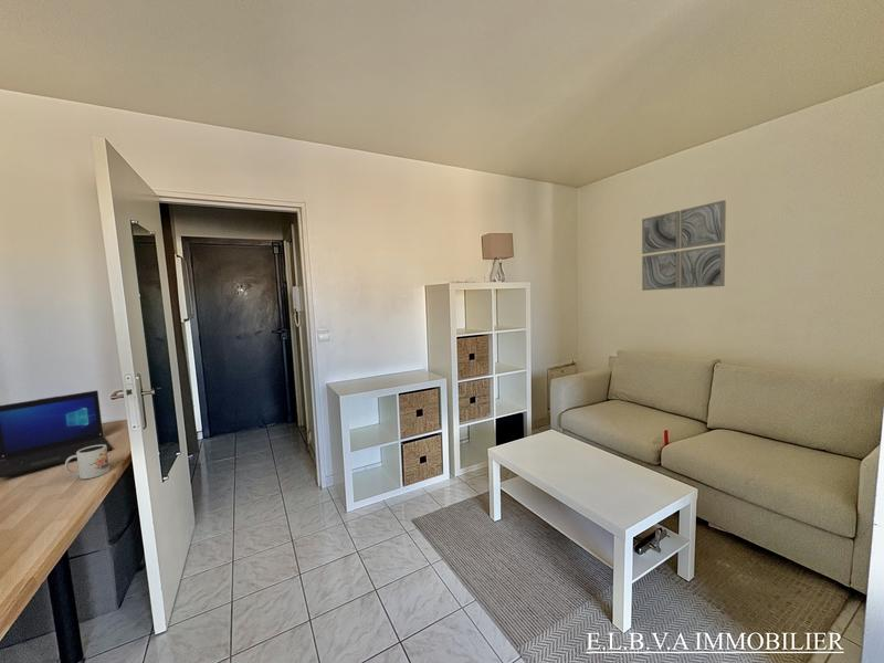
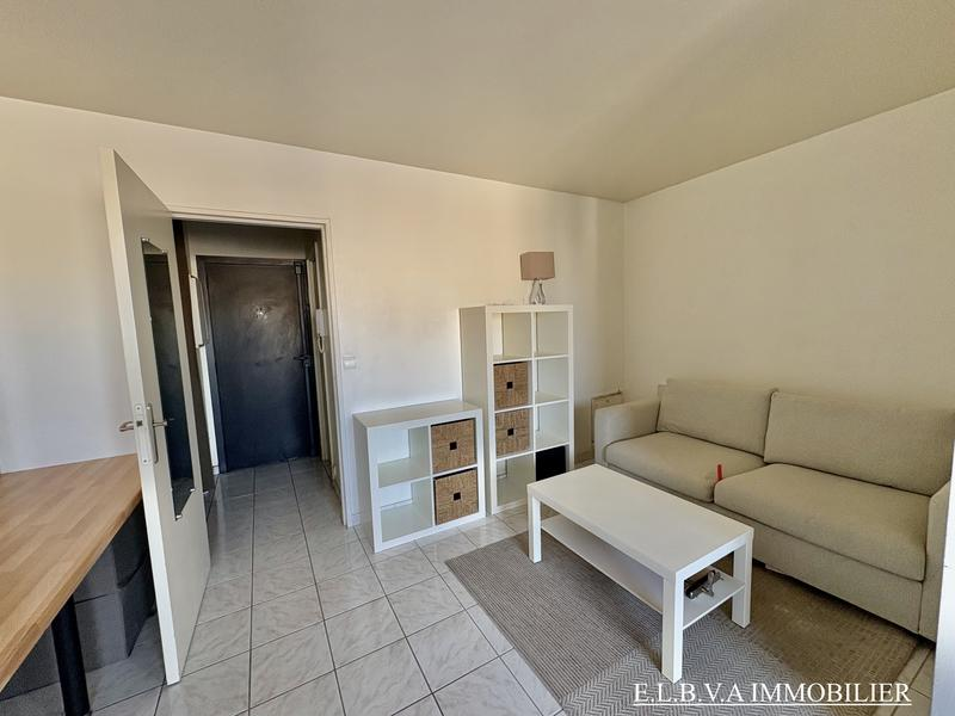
- mug (86, 462)
- laptop (54, 429)
- wall art (680, 251)
